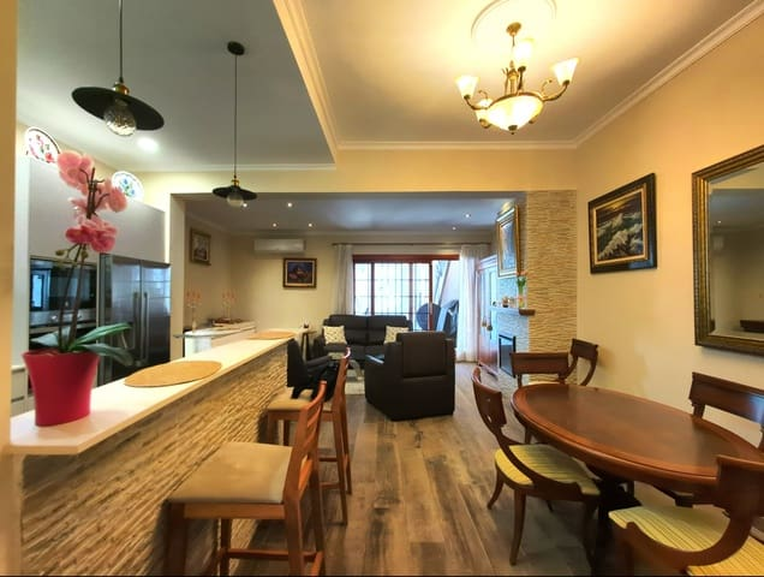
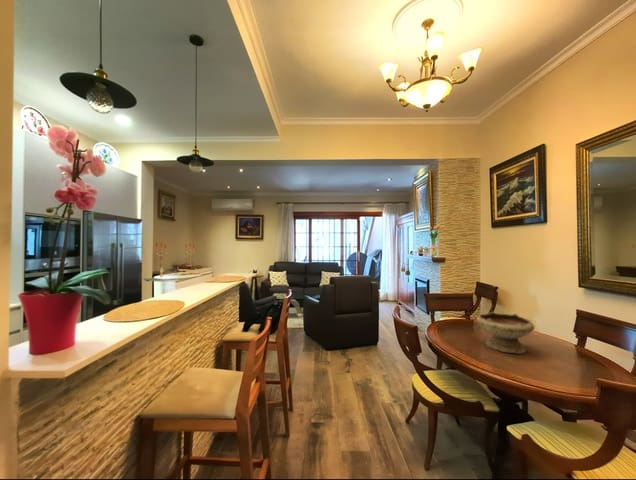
+ bowl (504, 331)
